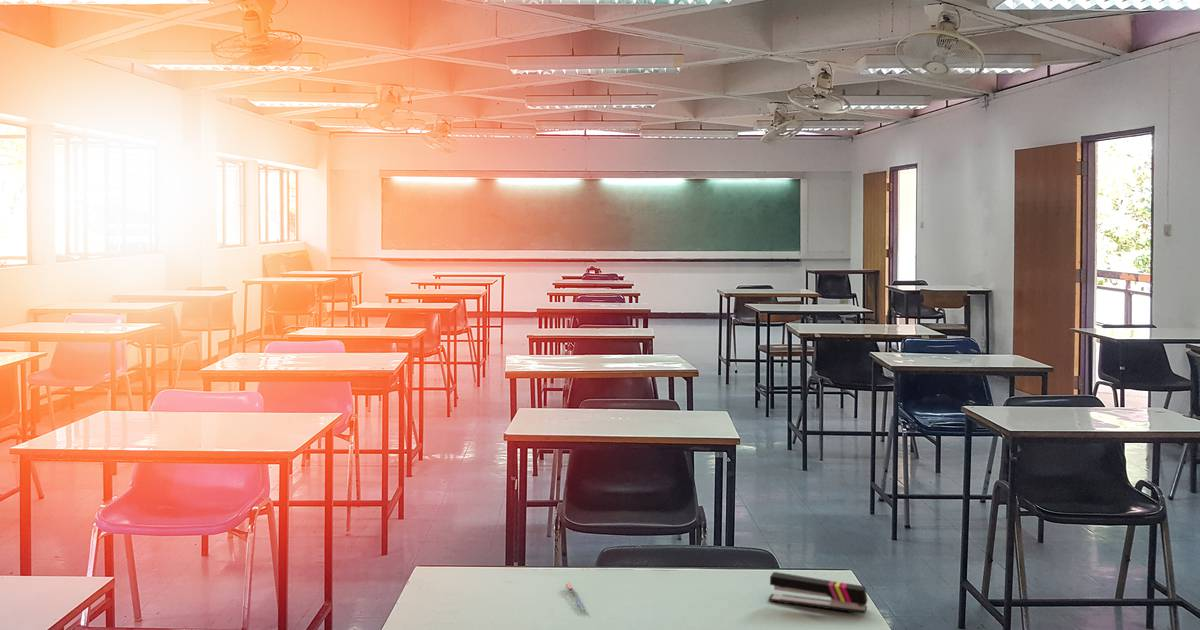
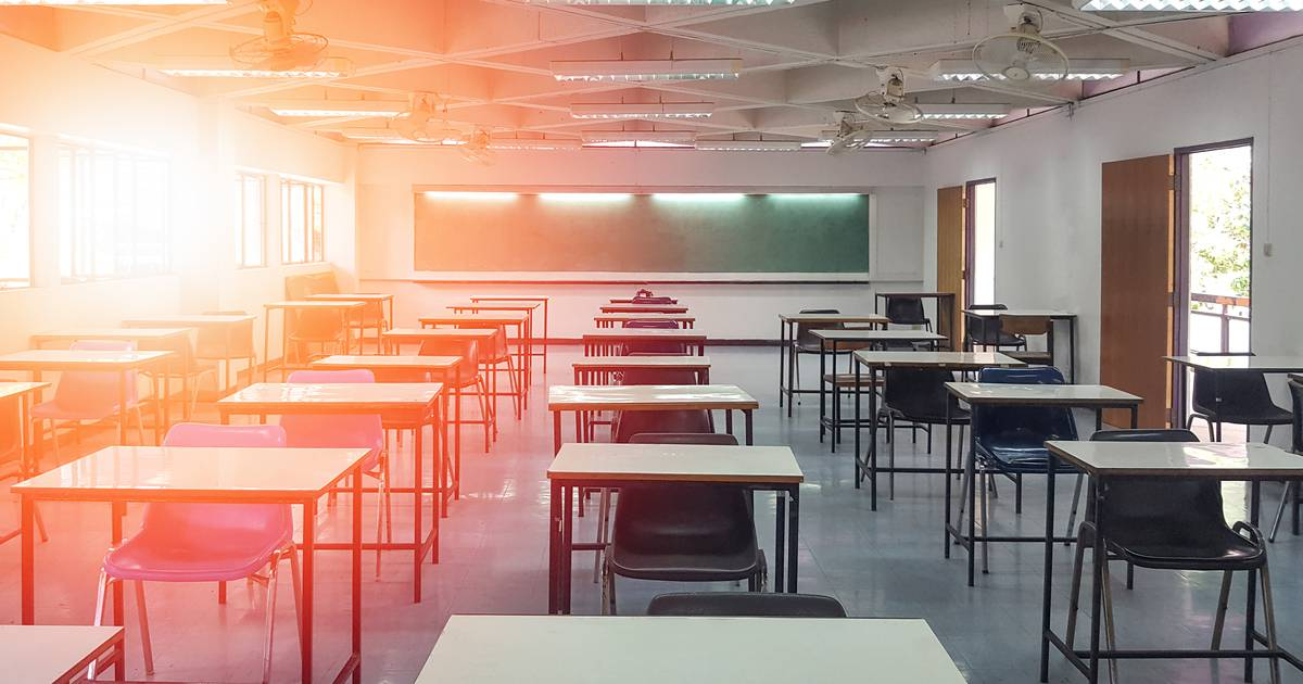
- pen (575, 596)
- stapler (817, 591)
